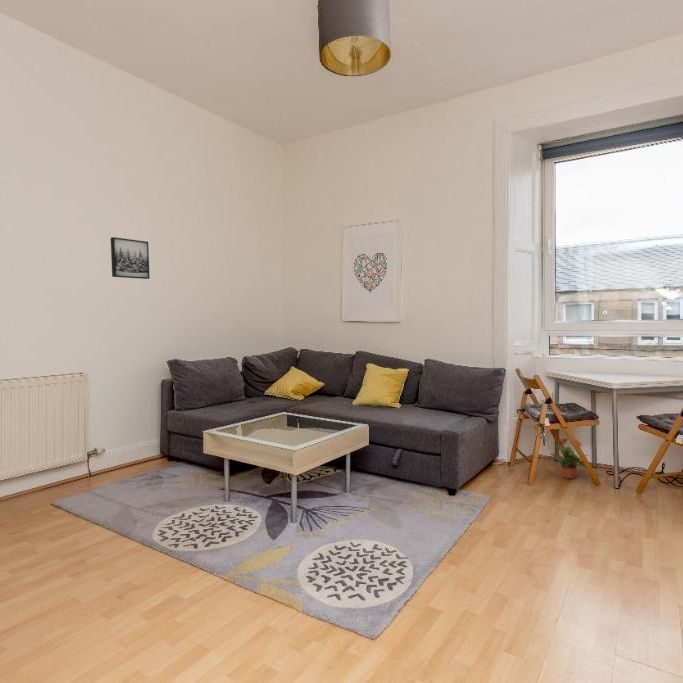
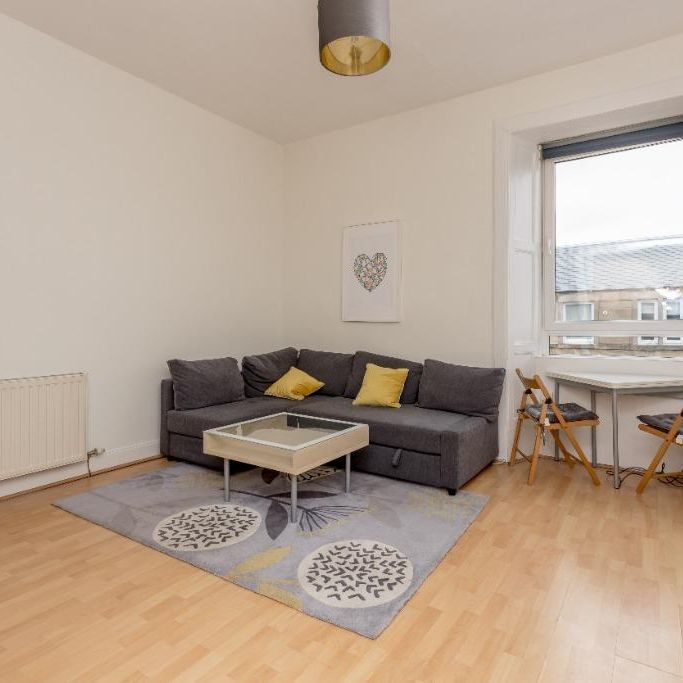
- potted plant (569, 457)
- wall art (130, 258)
